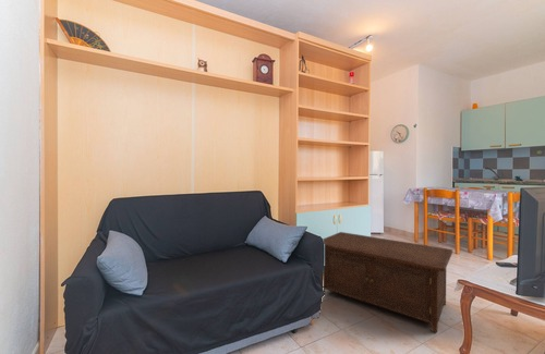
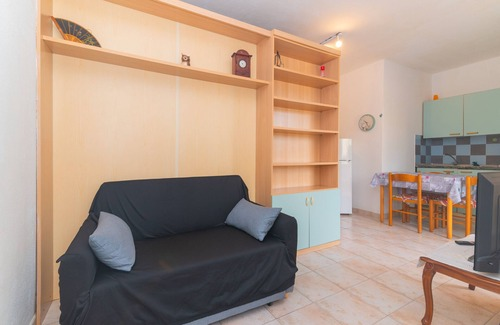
- cabinet (379, 271)
